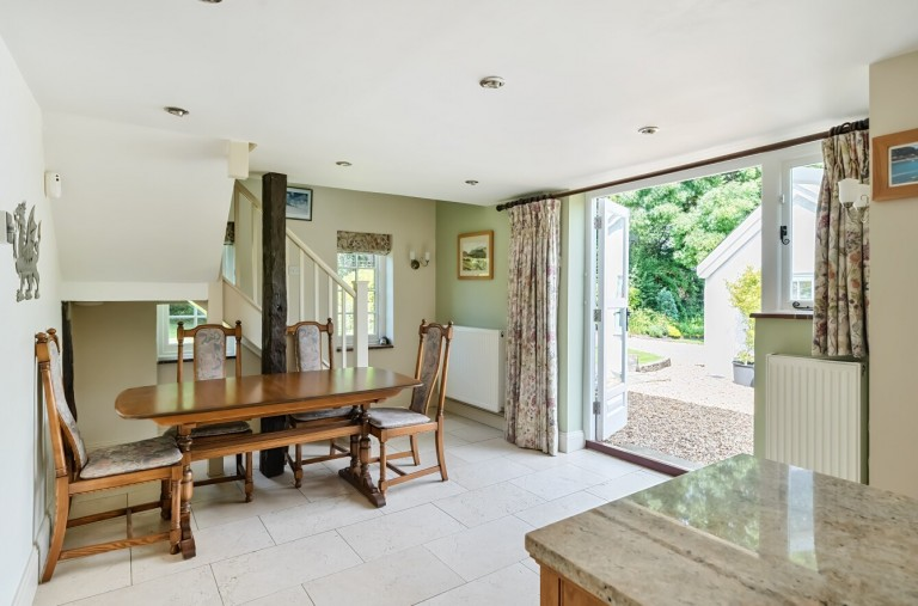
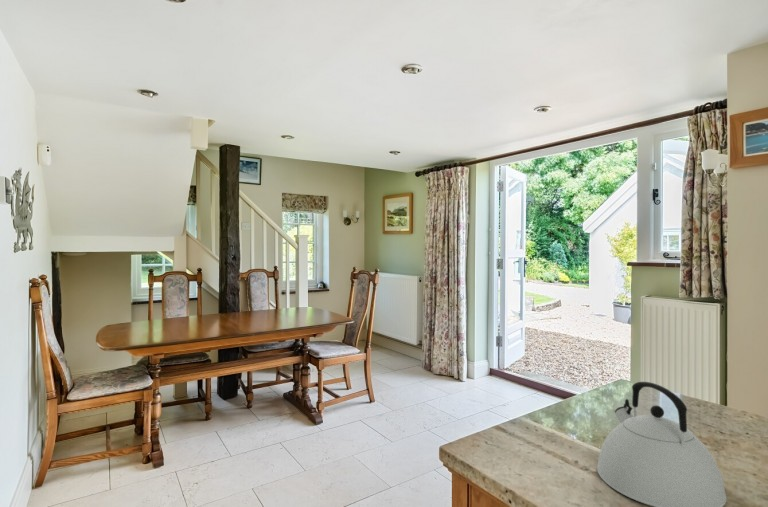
+ kettle (655, 432)
